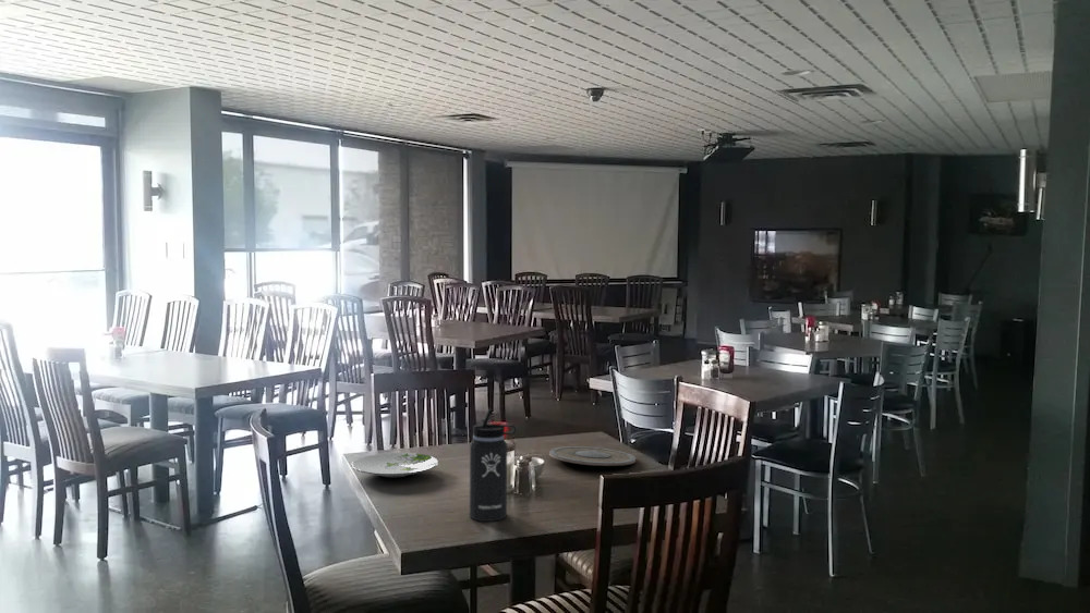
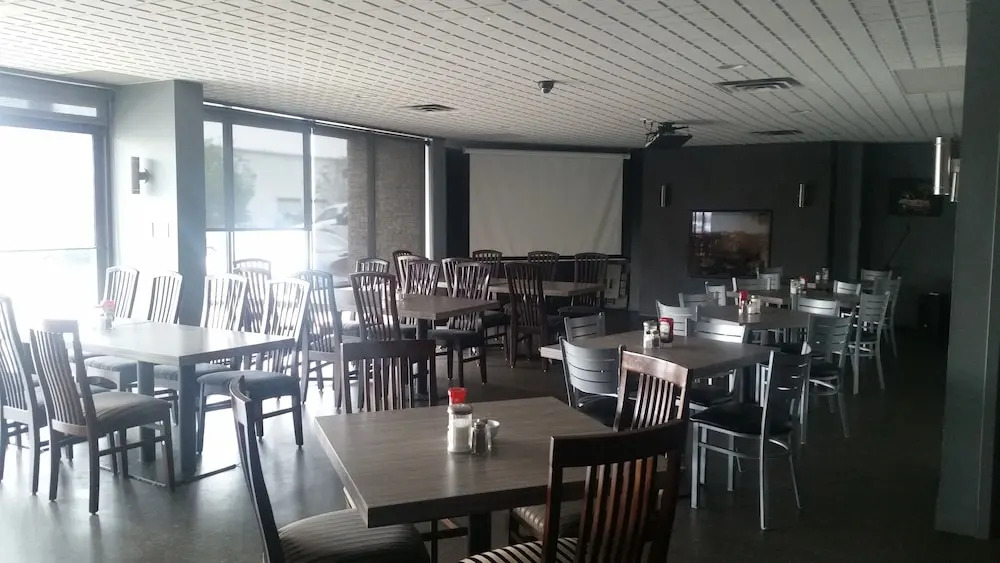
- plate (592, 455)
- plate (395, 467)
- thermos bottle (492, 462)
